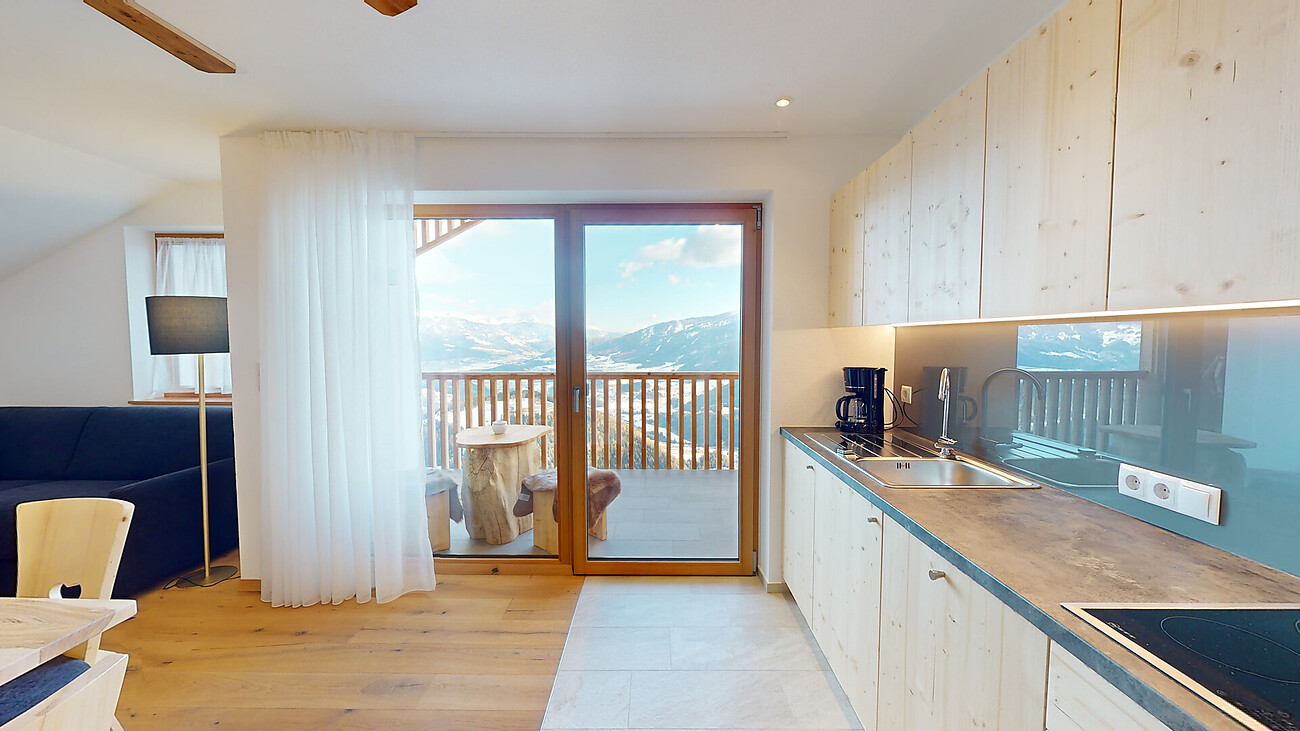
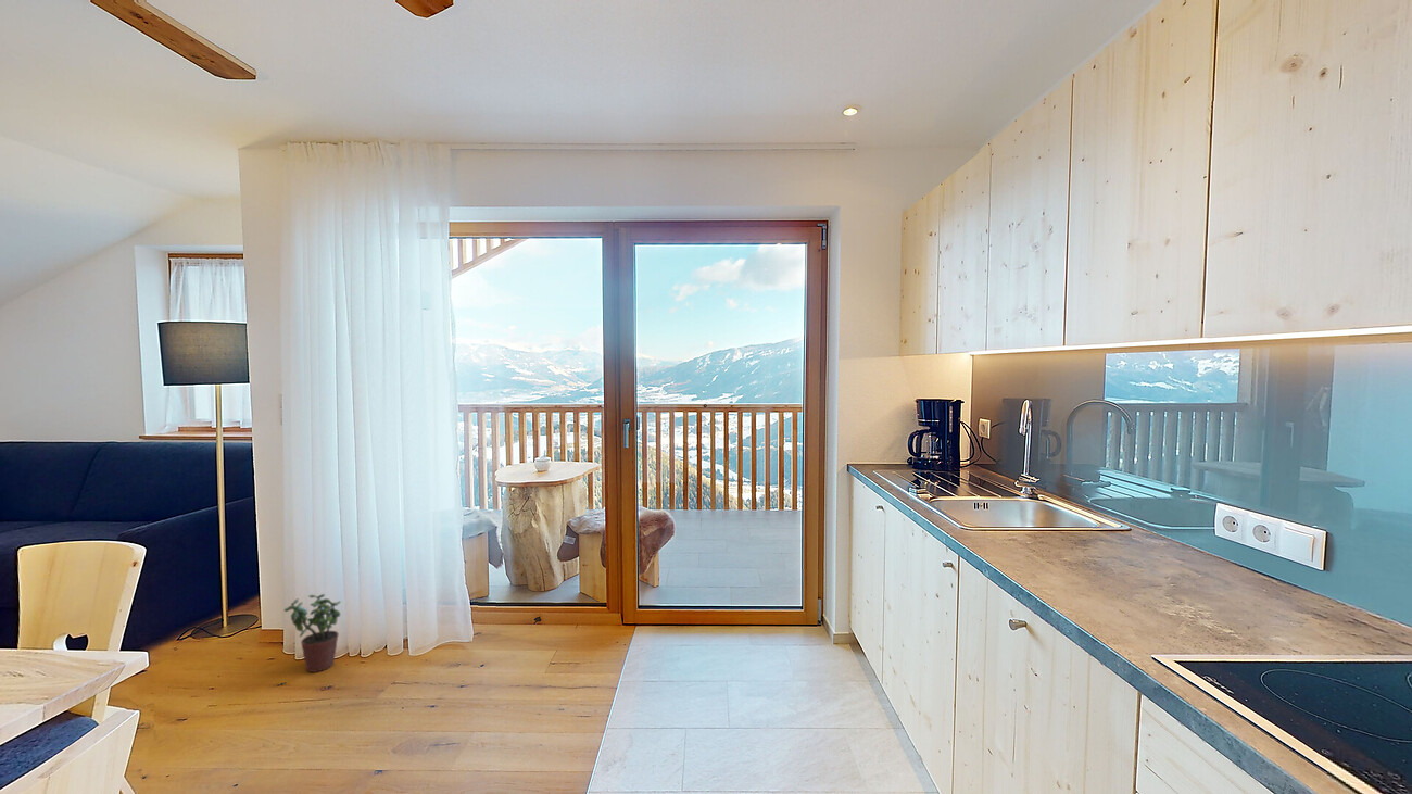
+ potted plant (318, 629)
